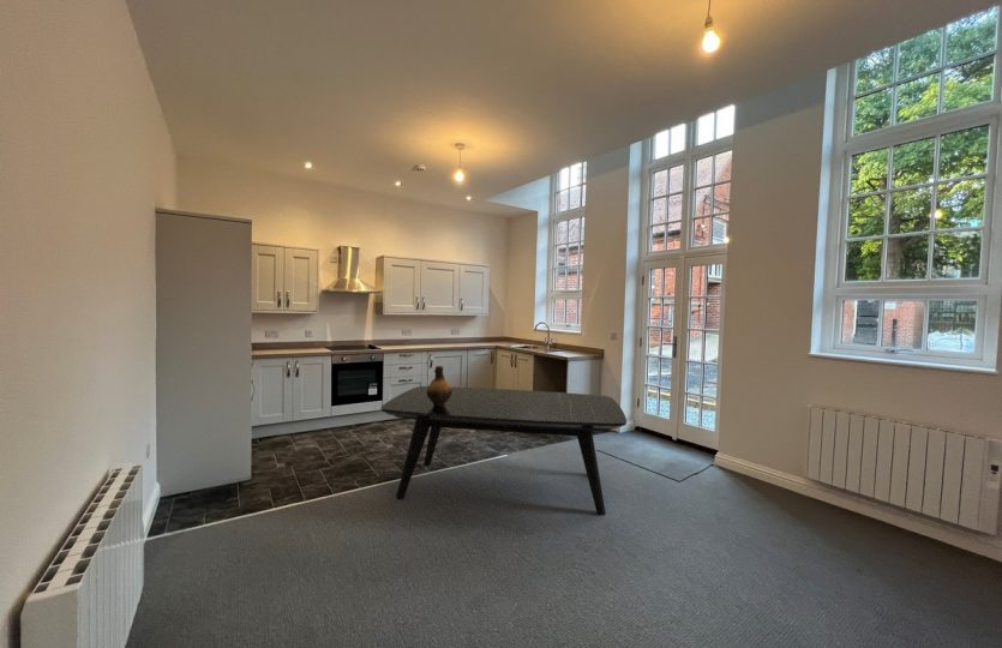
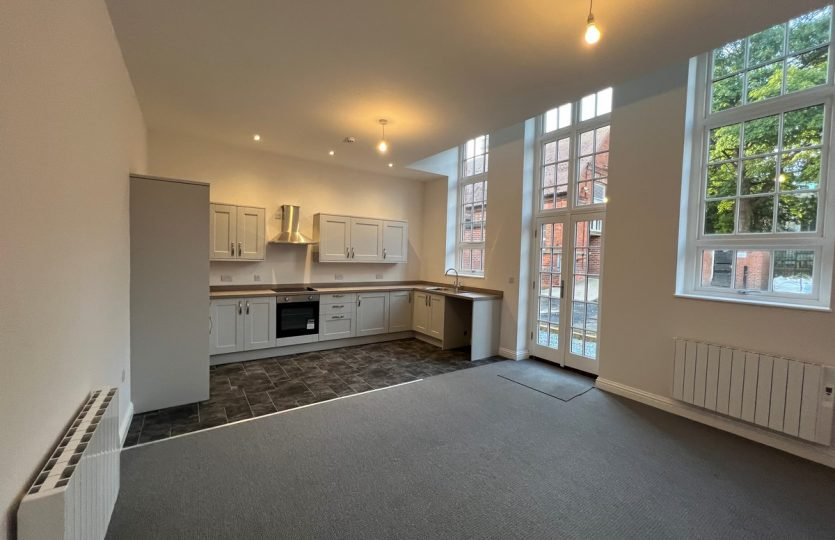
- ceramic jug (439, 385)
- dining table (504, 431)
